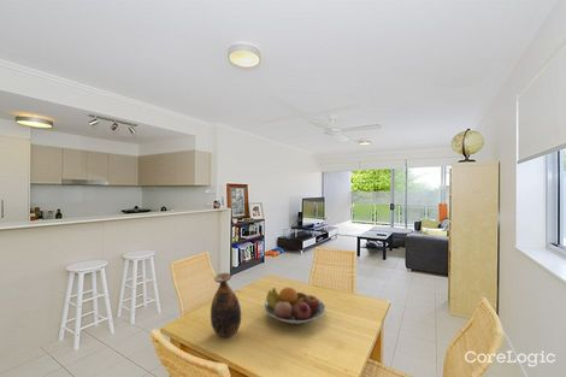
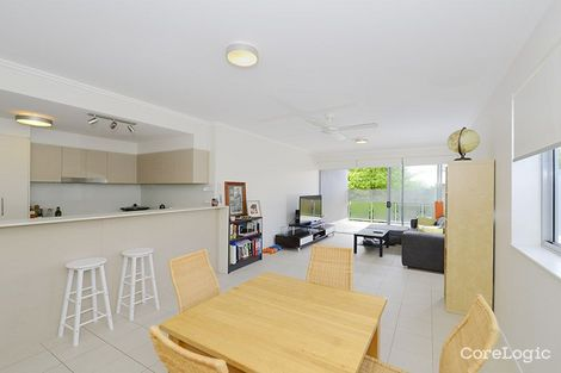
- vase (225, 304)
- fruit bowl (294, 302)
